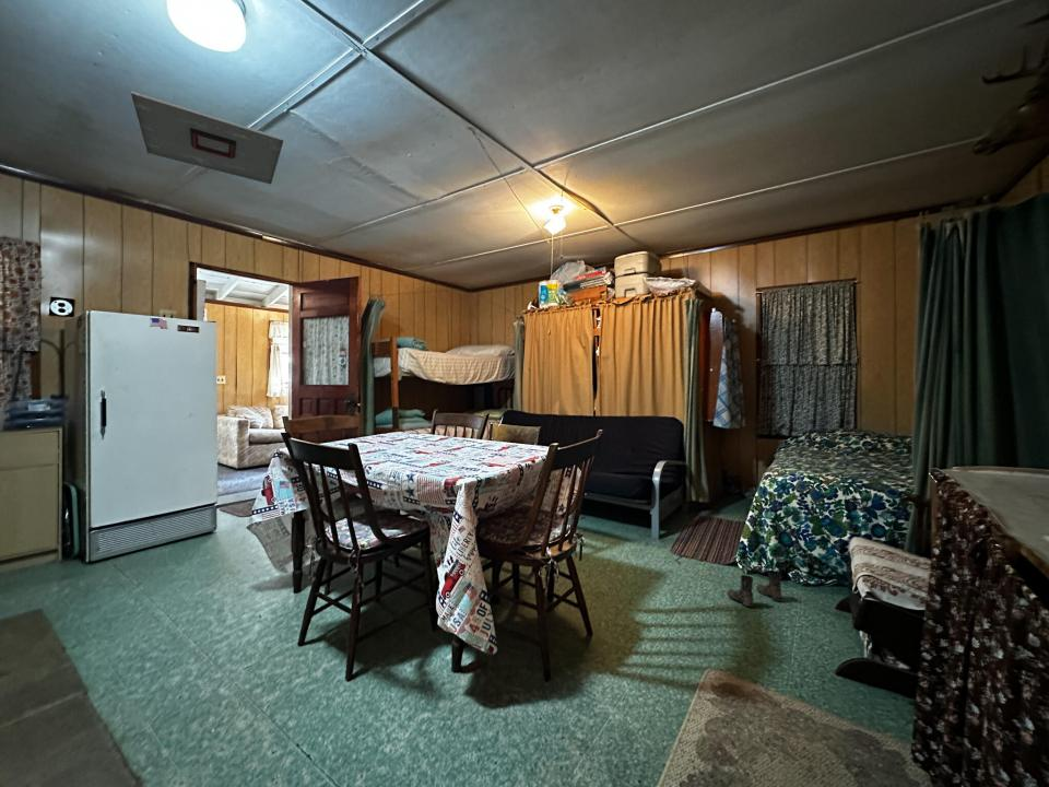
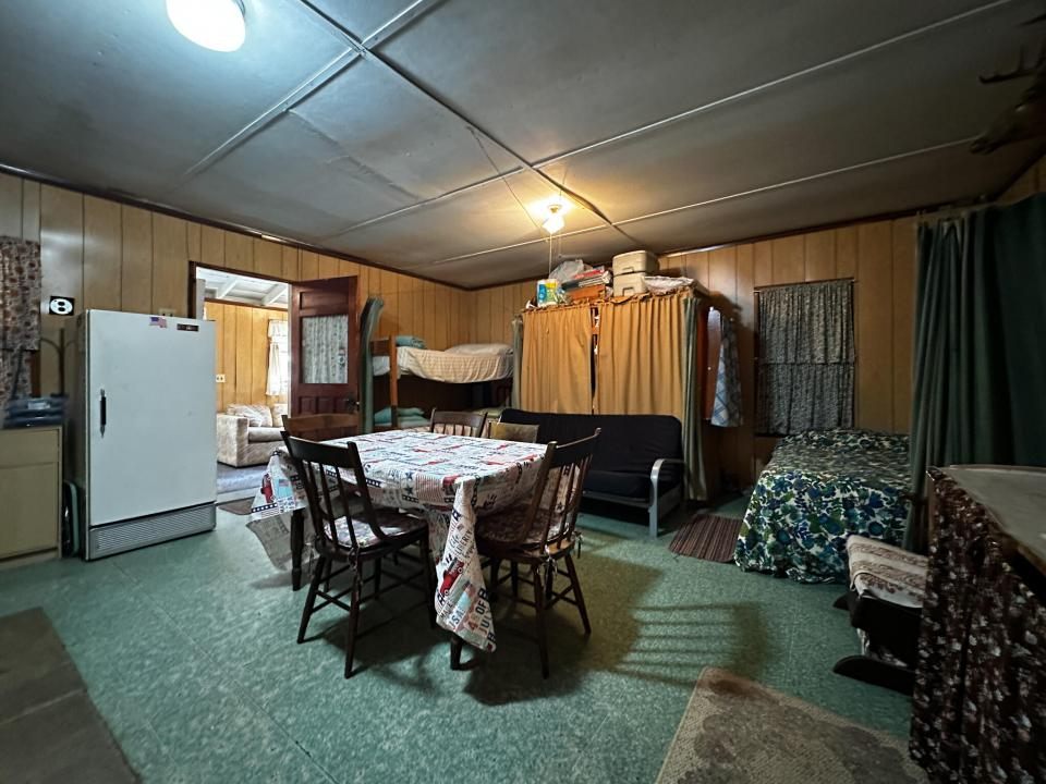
- ceiling vent (213, 144)
- boots (752, 584)
